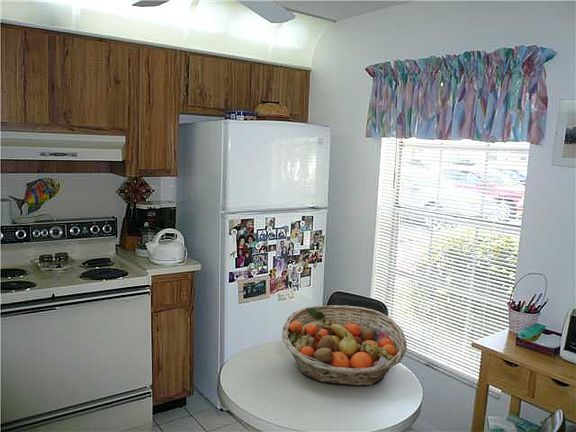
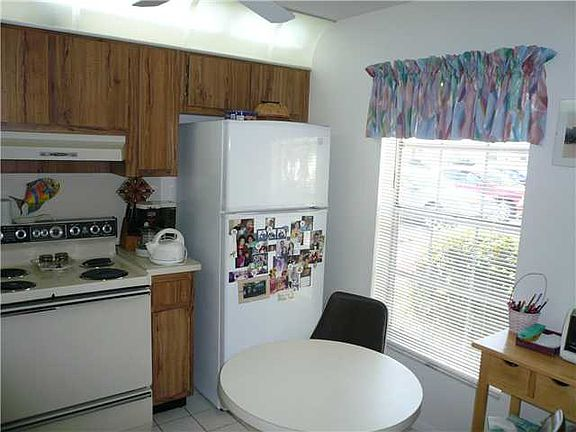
- fruit basket (342, 343)
